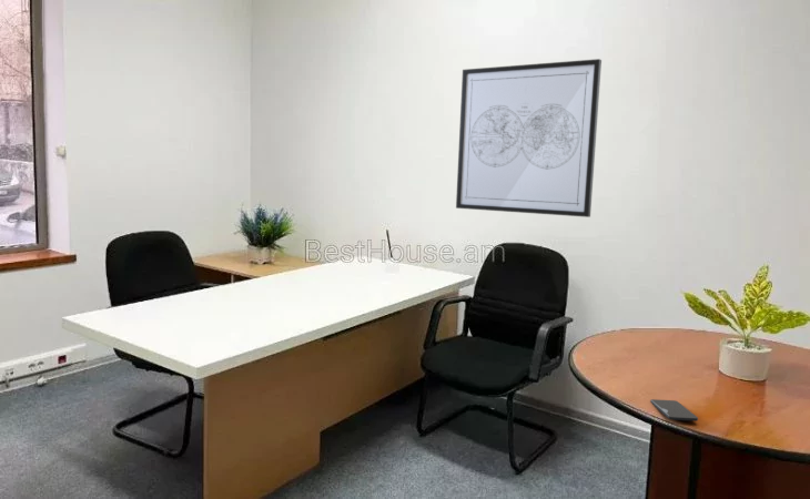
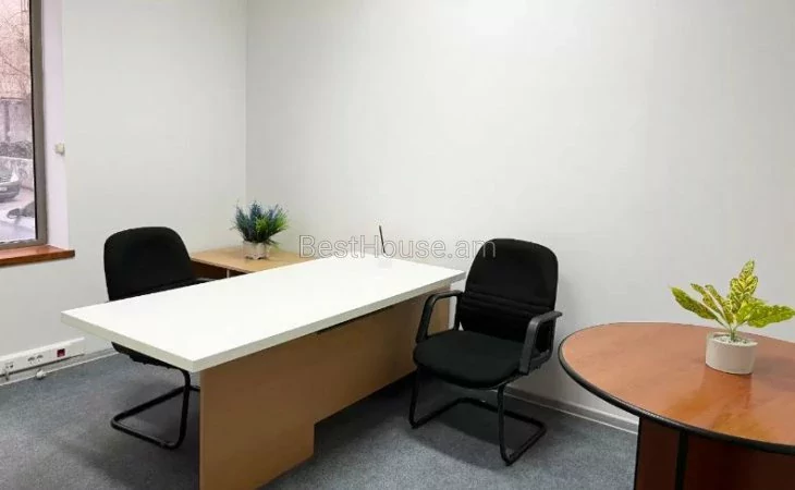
- smartphone (672, 409)
- wall art (523, 139)
